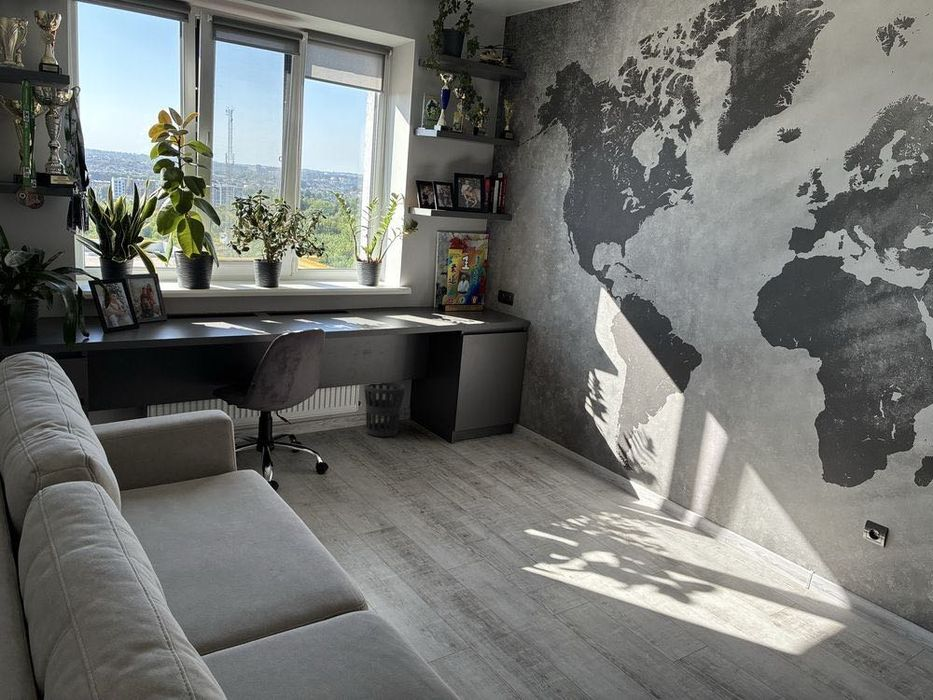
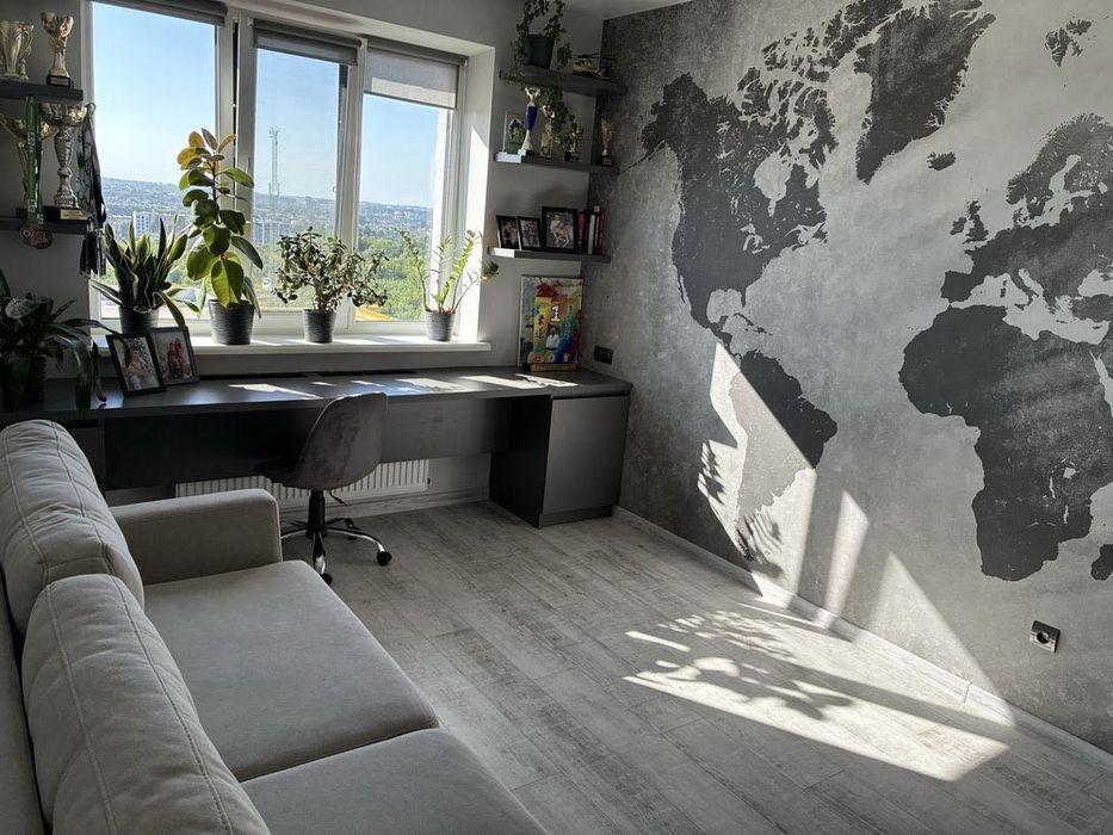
- wastebasket (383, 408)
